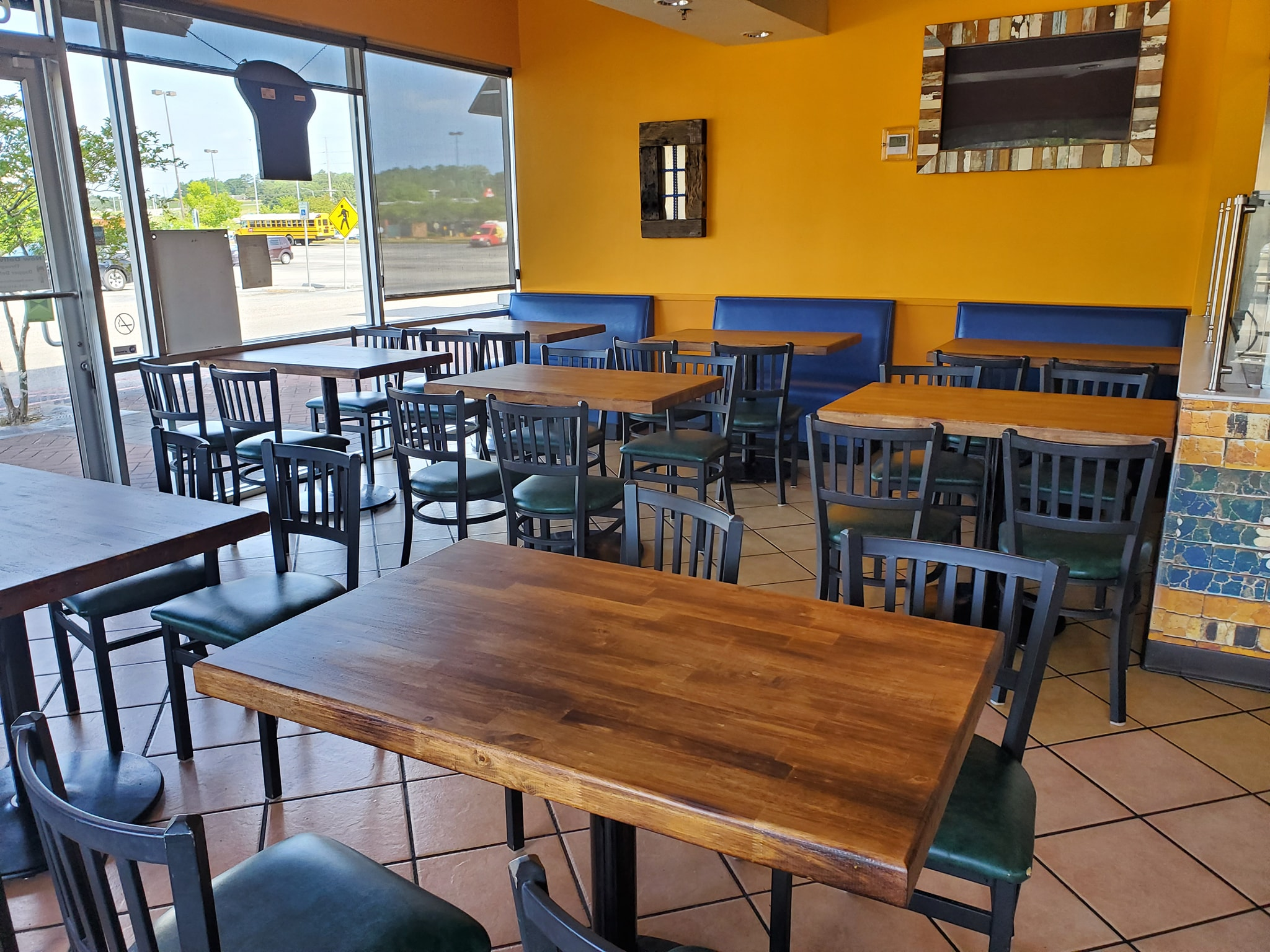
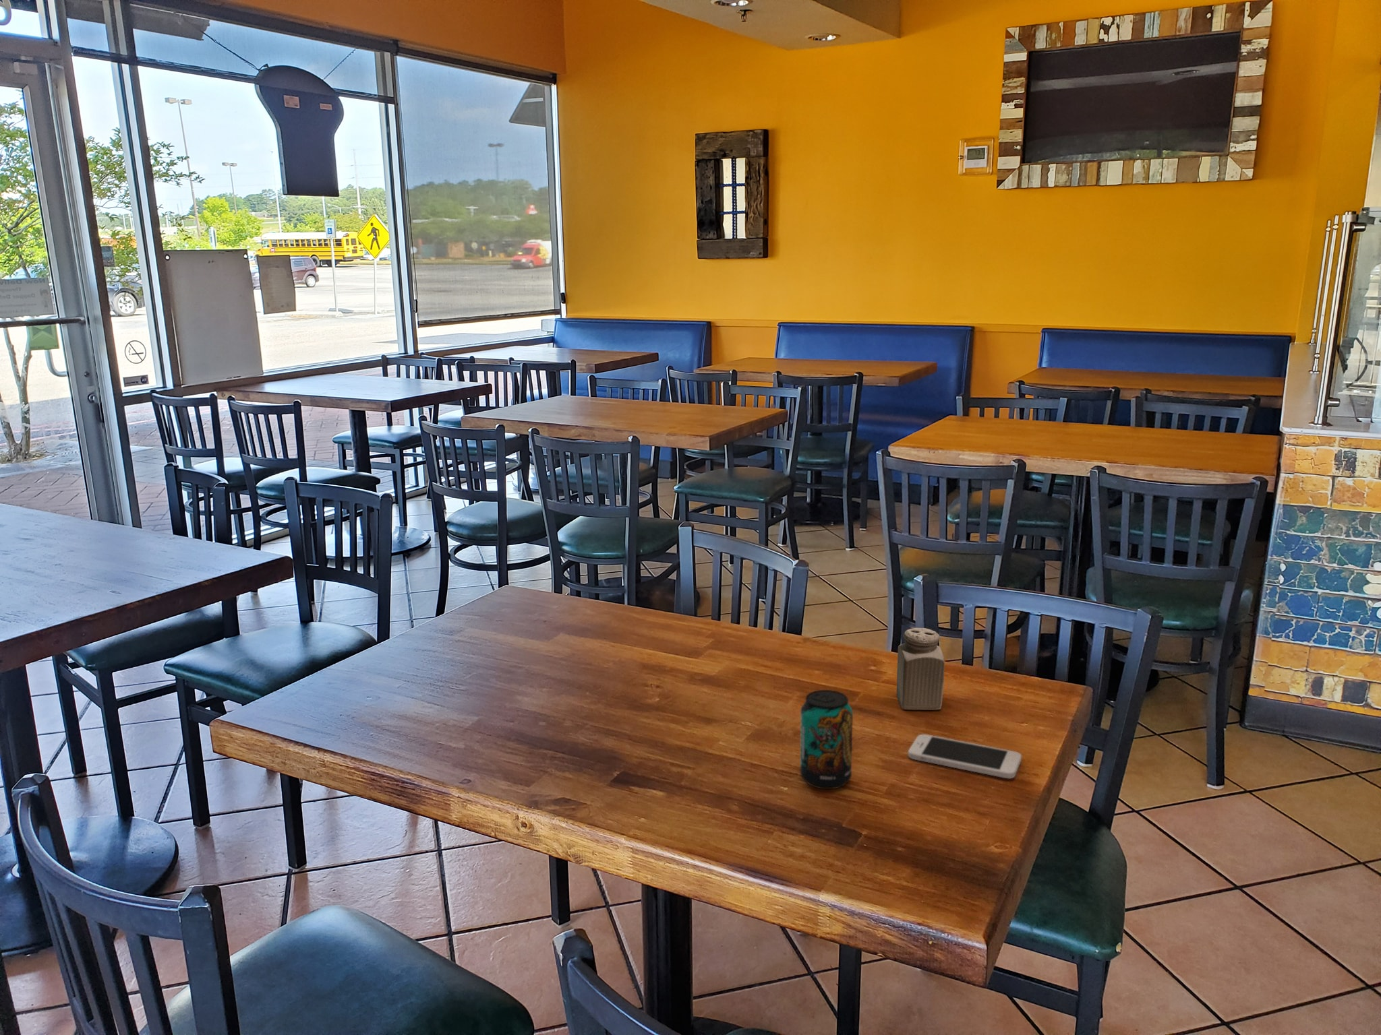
+ smartphone (963, 756)
+ beverage can (826, 738)
+ salt shaker (920, 666)
